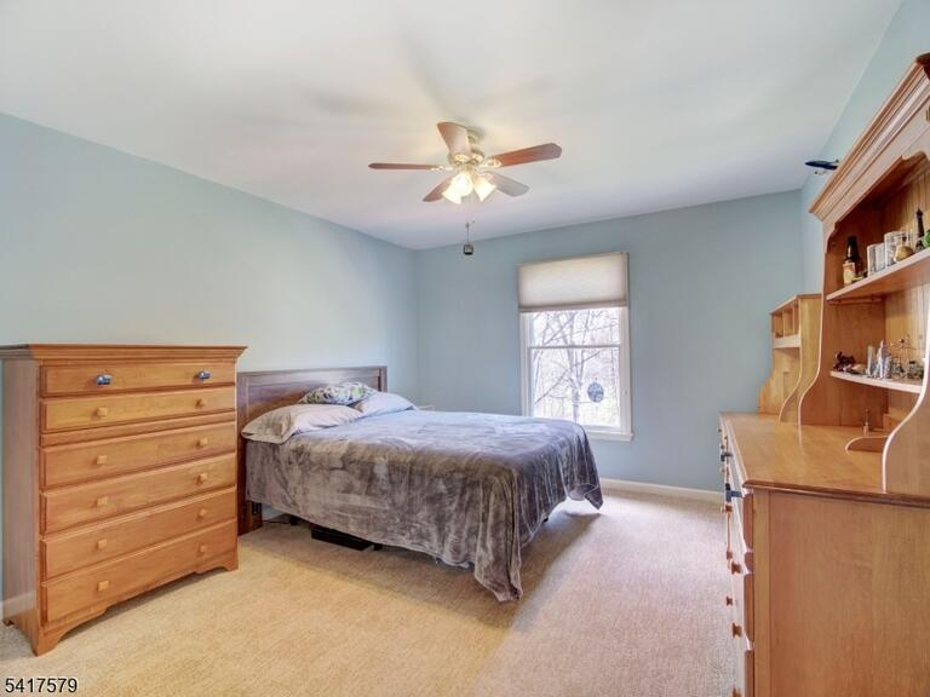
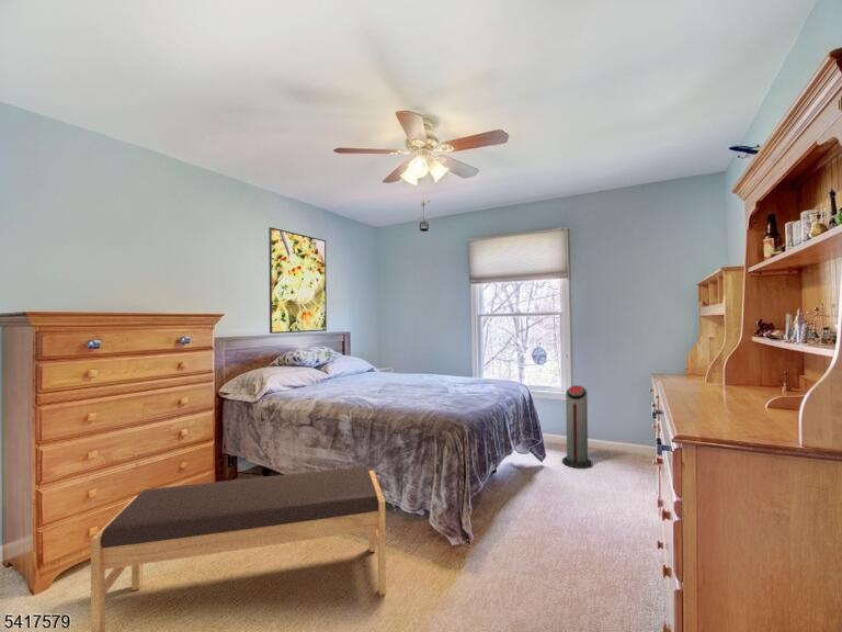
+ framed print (299, 283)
+ bench (258, 540)
+ air purifier (577, 424)
